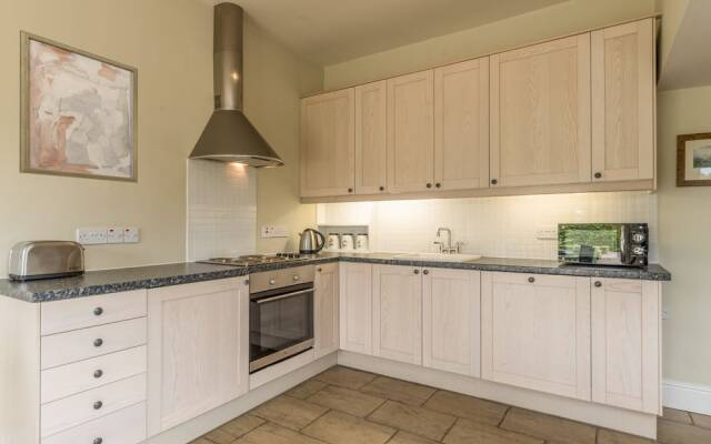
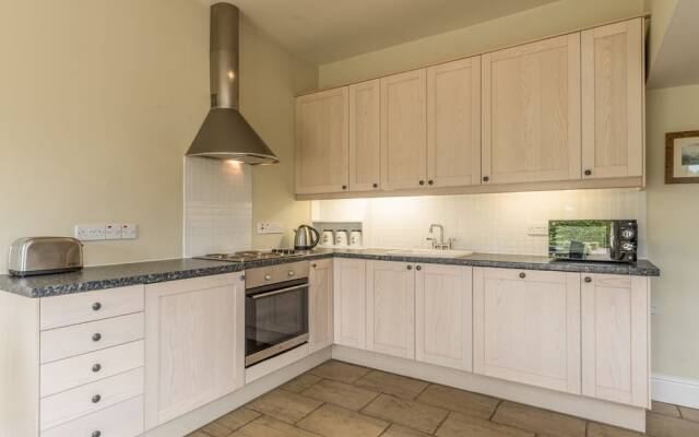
- wall art (86, 114)
